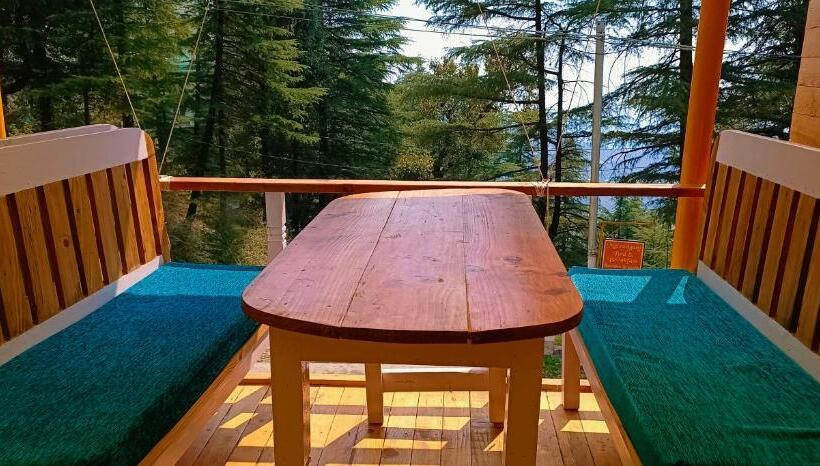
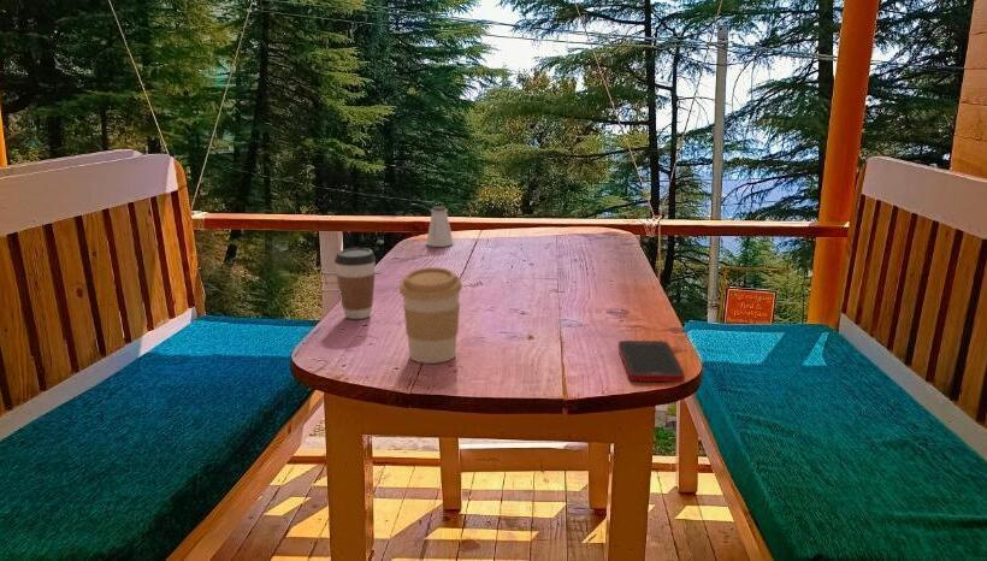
+ cell phone (649, 360)
+ coffee cup (431, 314)
+ saltshaker (439, 225)
+ coffee cup (356, 283)
